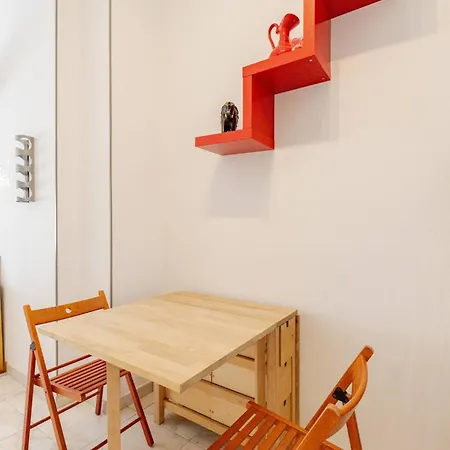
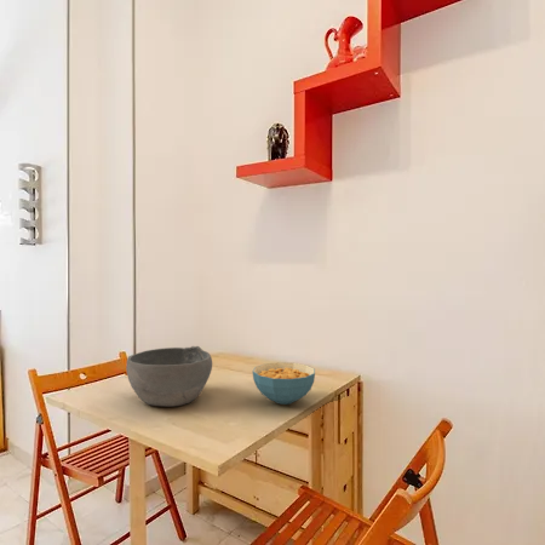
+ bowl (170, 374)
+ cereal bowl (283, 385)
